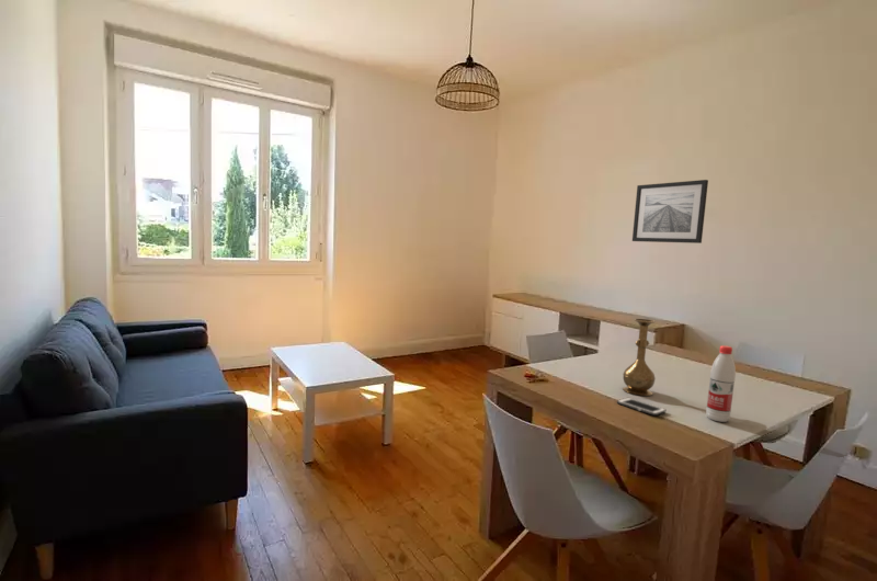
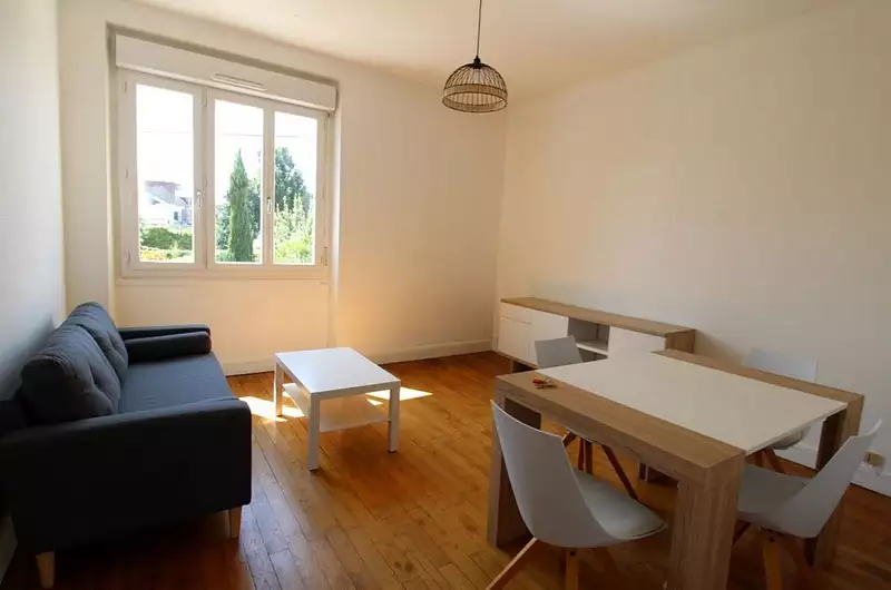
- wall art (668, 213)
- vase (640, 355)
- cell phone (640, 406)
- water bottle (721, 383)
